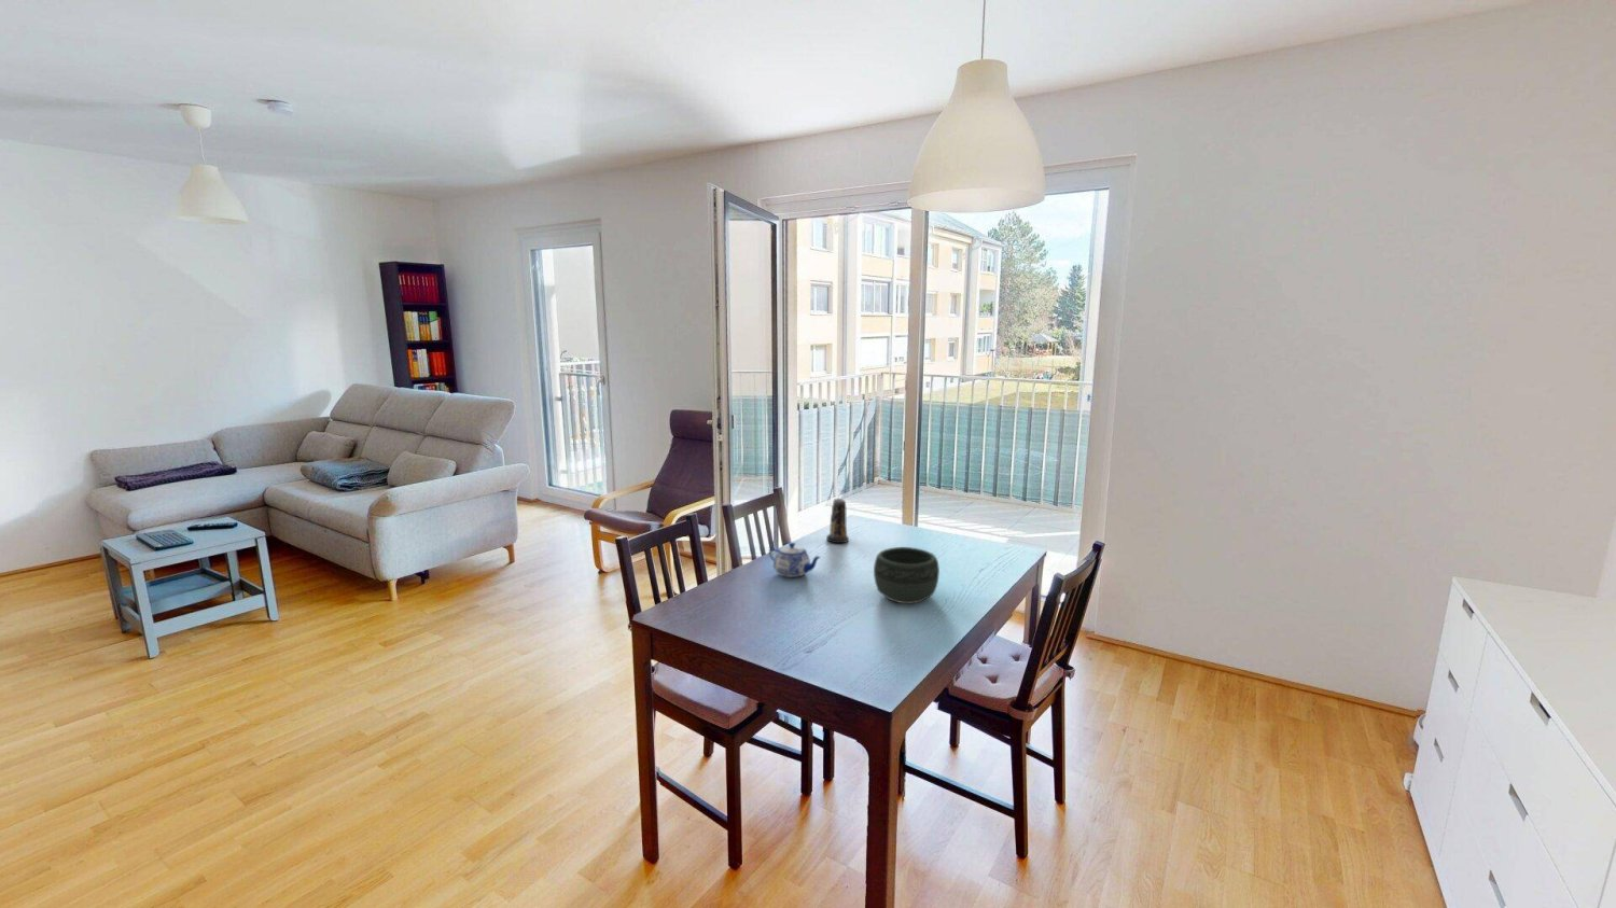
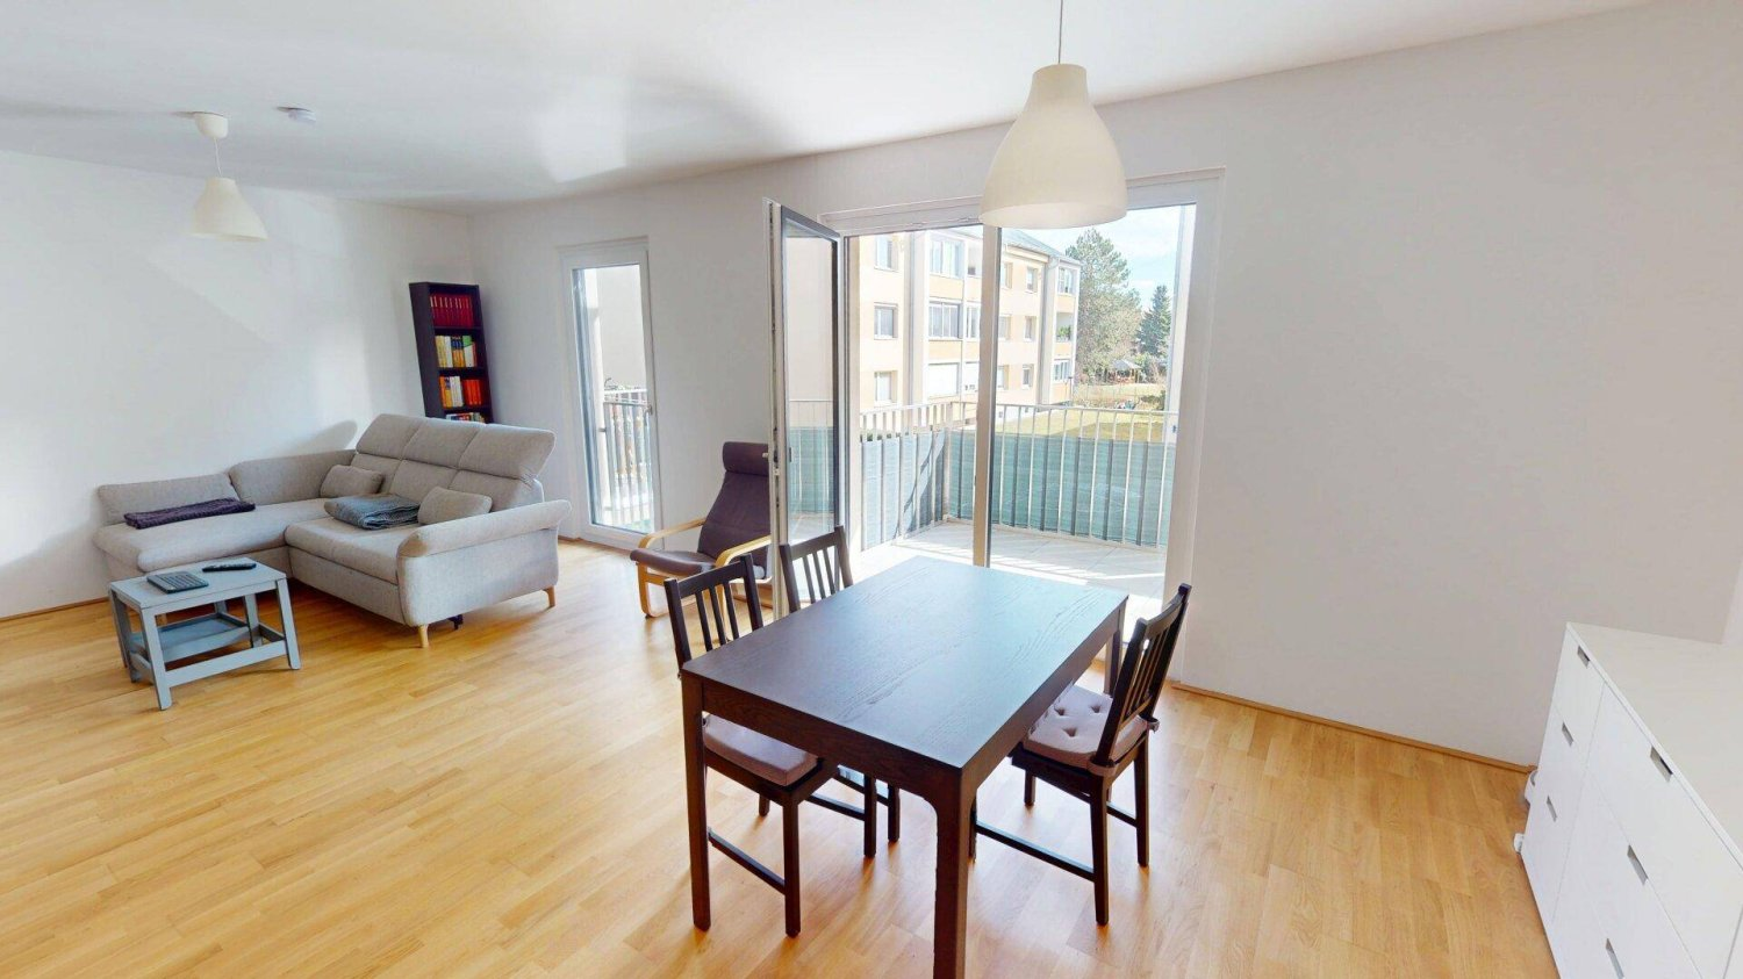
- bowl (906, 575)
- teapot (794, 558)
- candle (837, 519)
